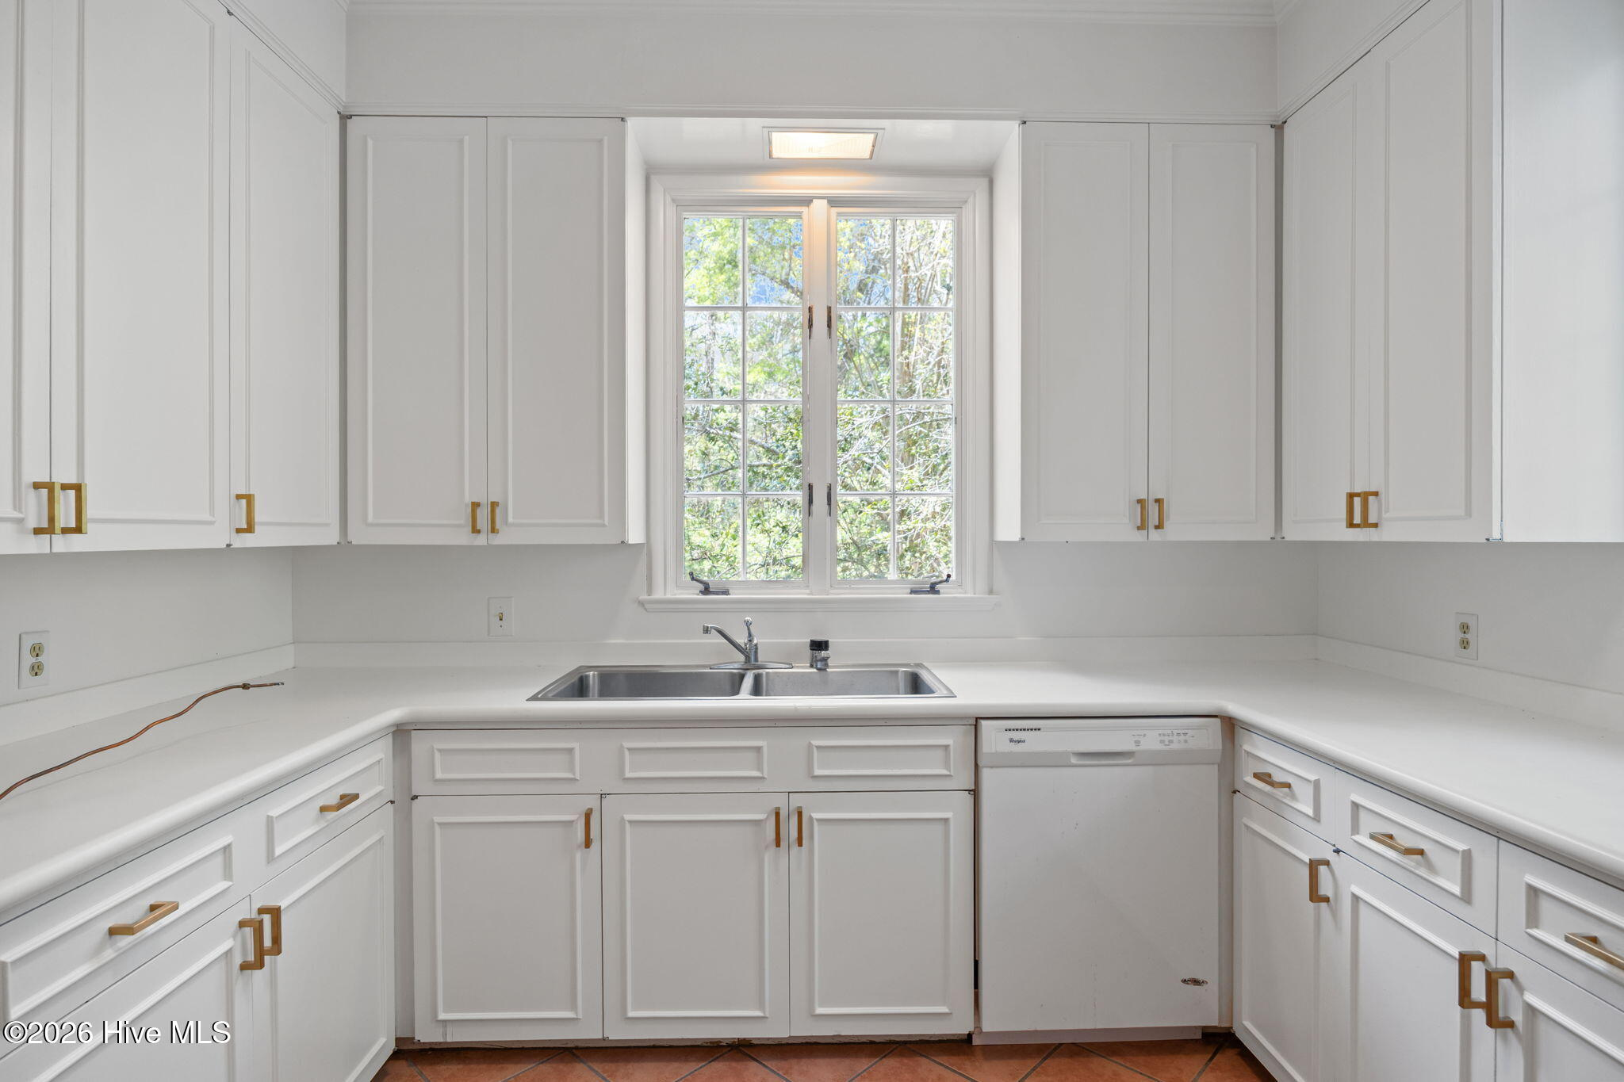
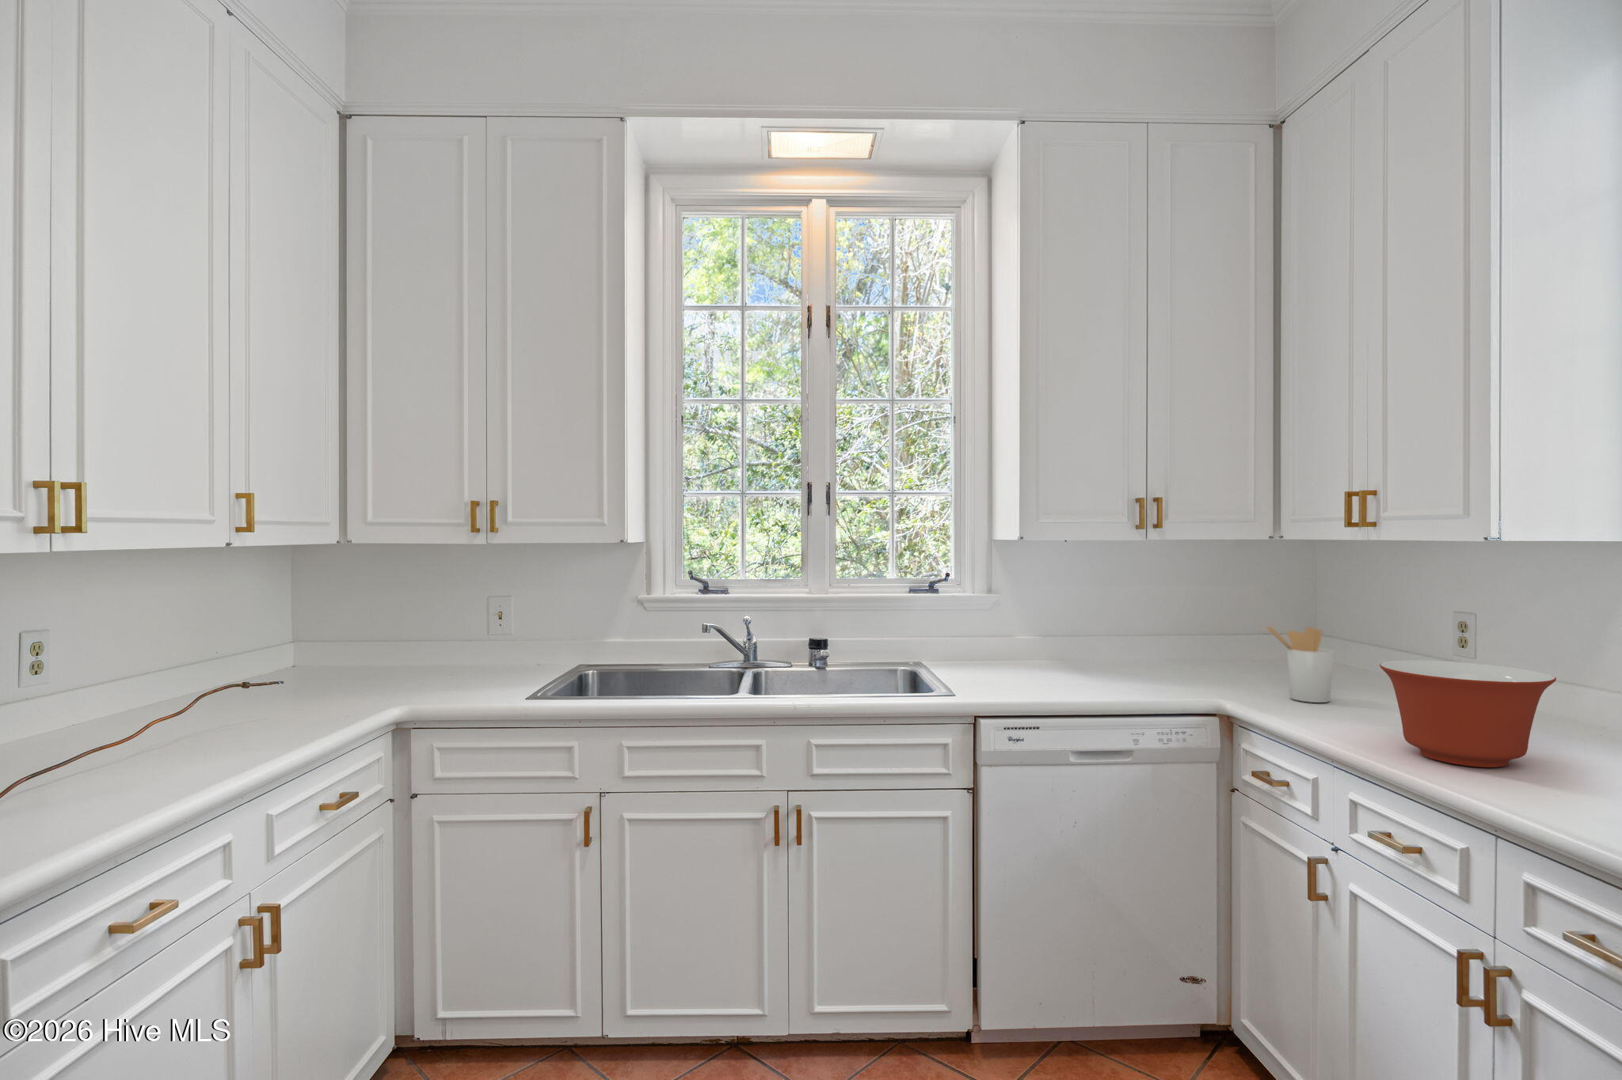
+ utensil holder (1298, 662)
+ mixing bowl (1463, 714)
